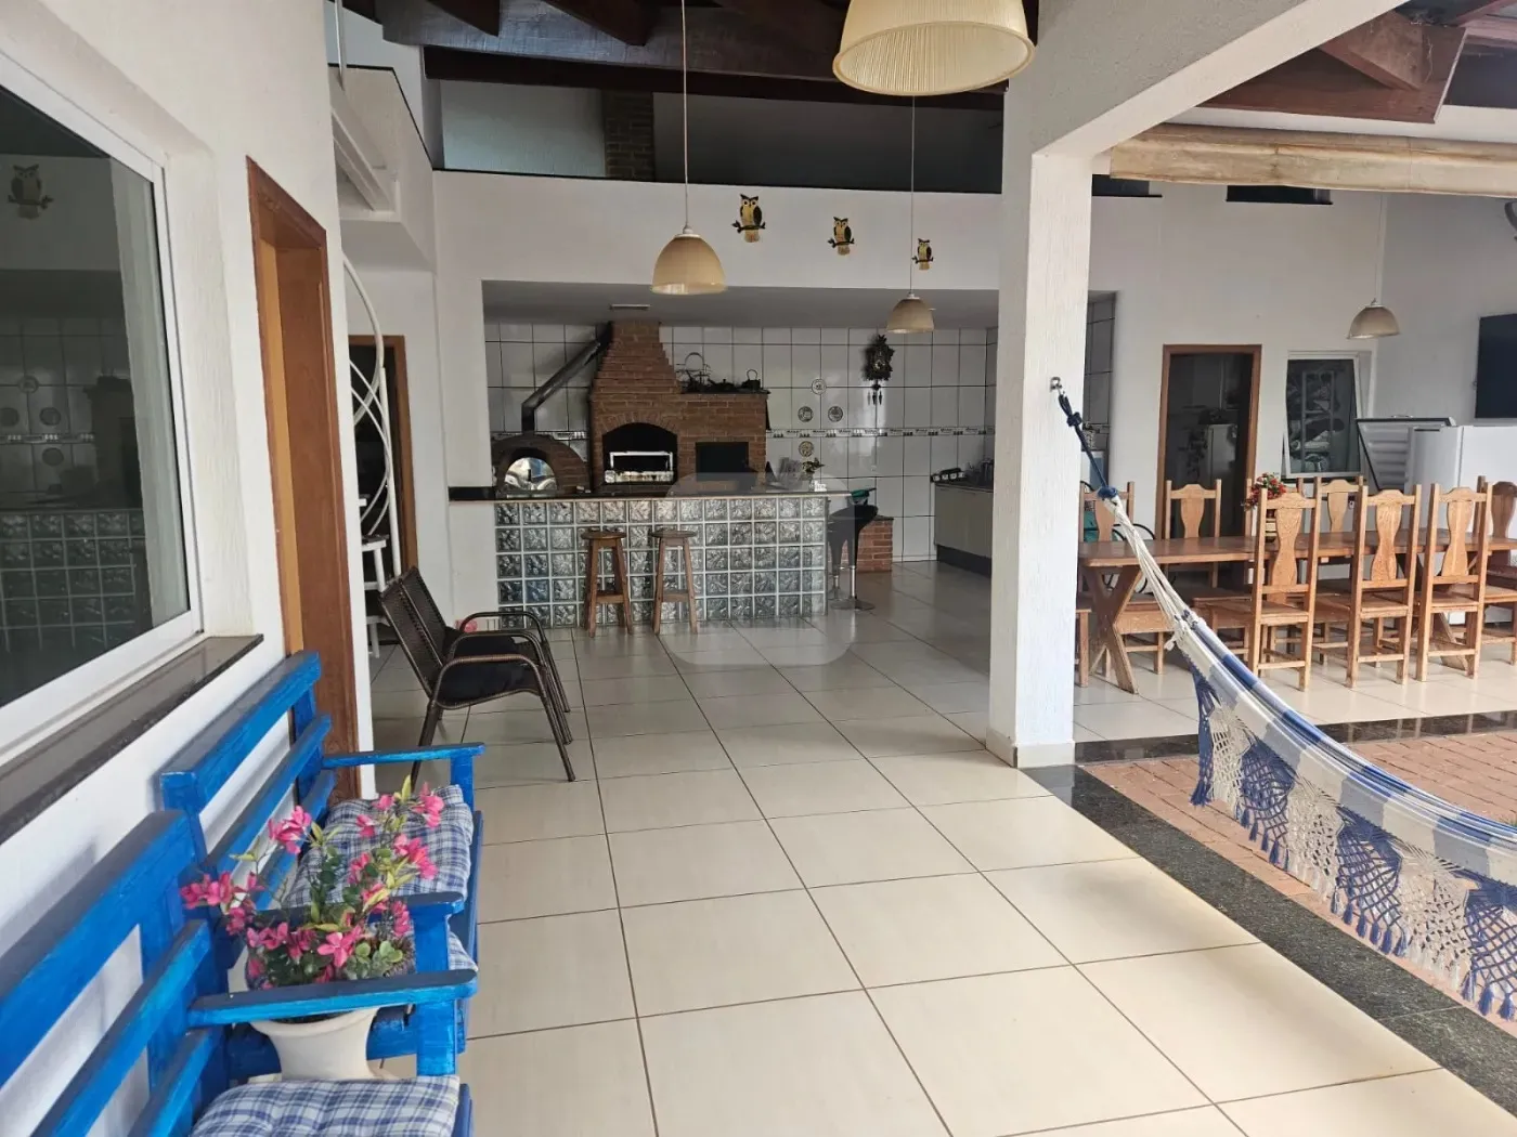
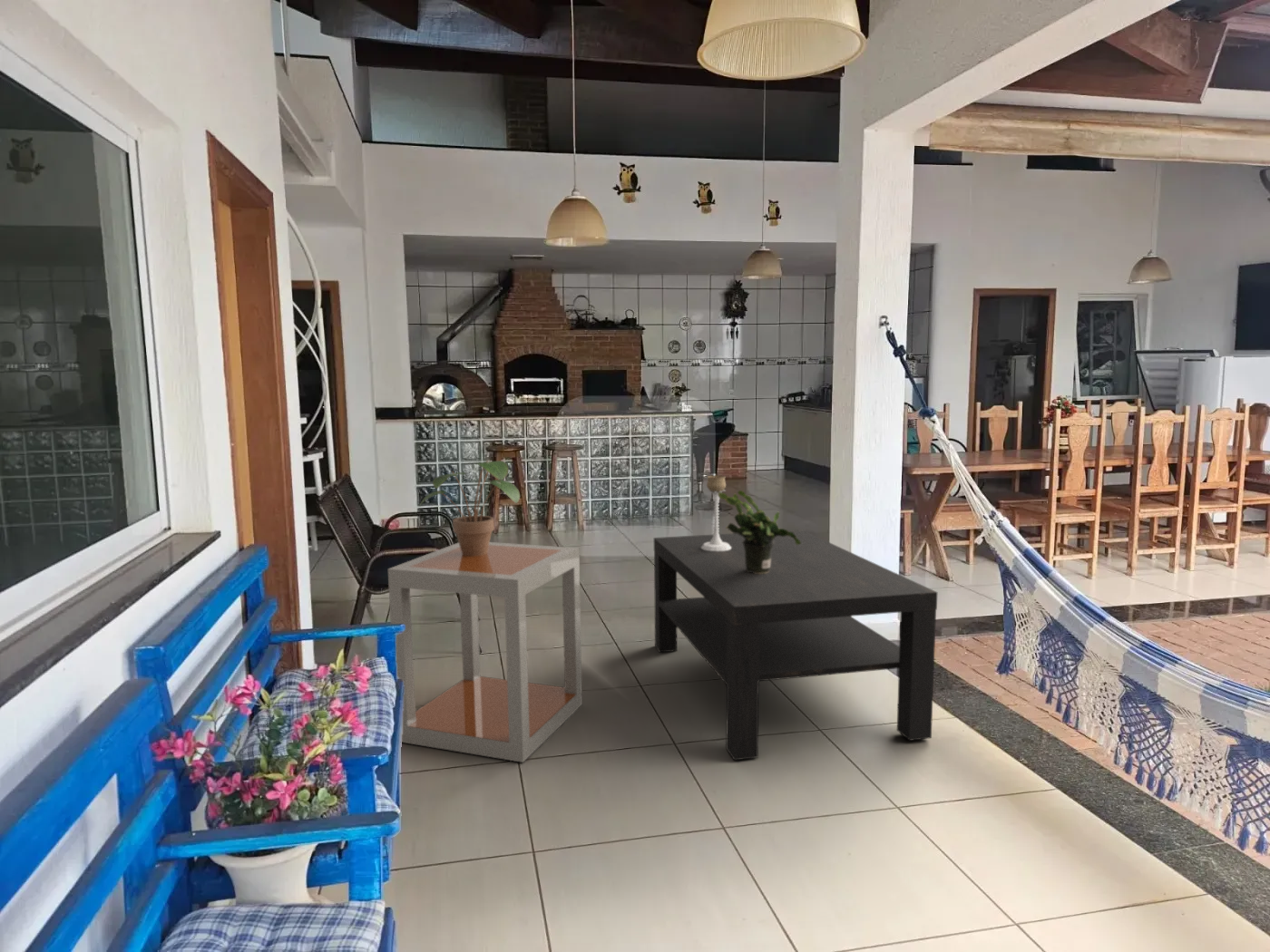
+ candle holder (716, 511)
+ coffee table (774, 624)
+ side table (478, 641)
+ potted plant (754, 532)
+ potted plant (474, 505)
